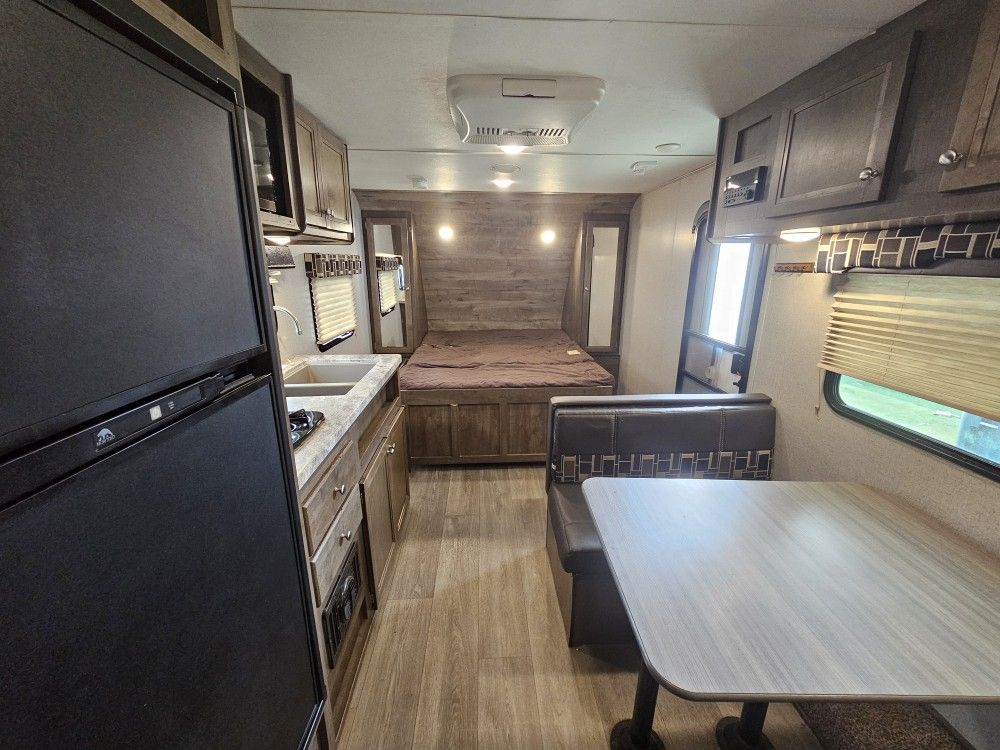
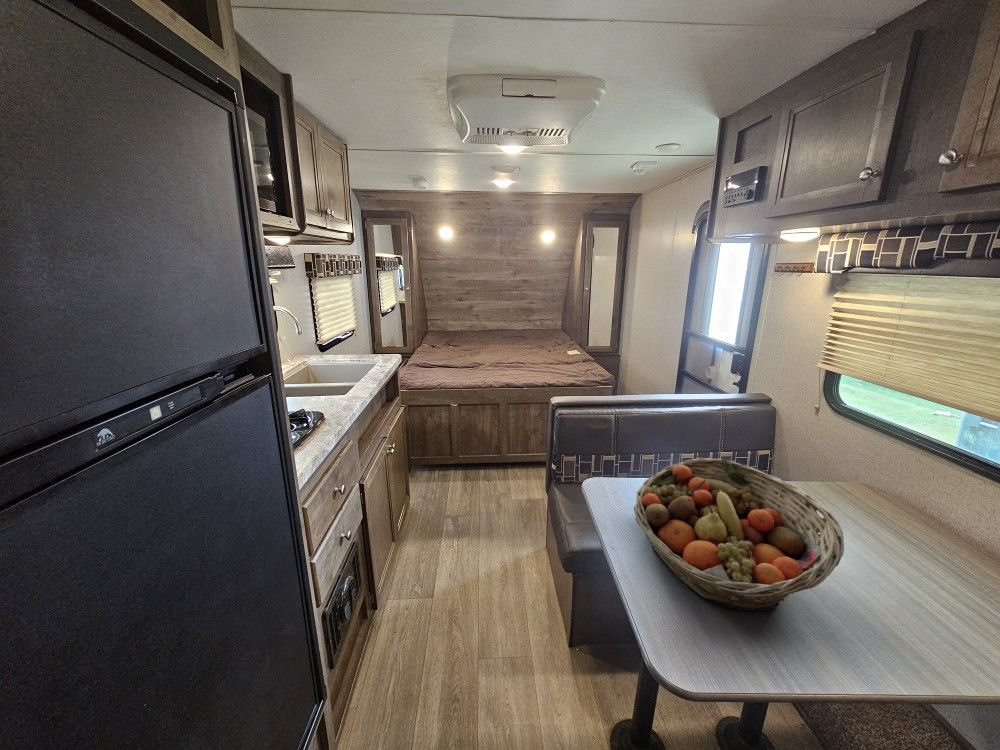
+ fruit basket (722, 525)
